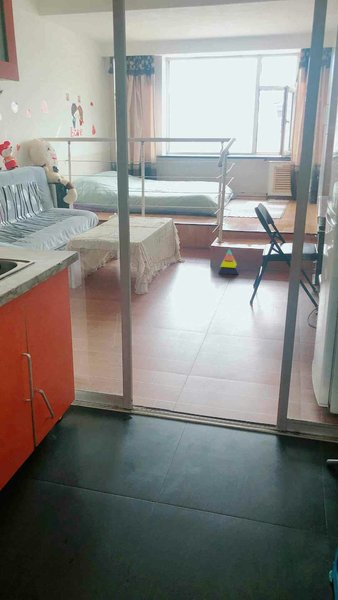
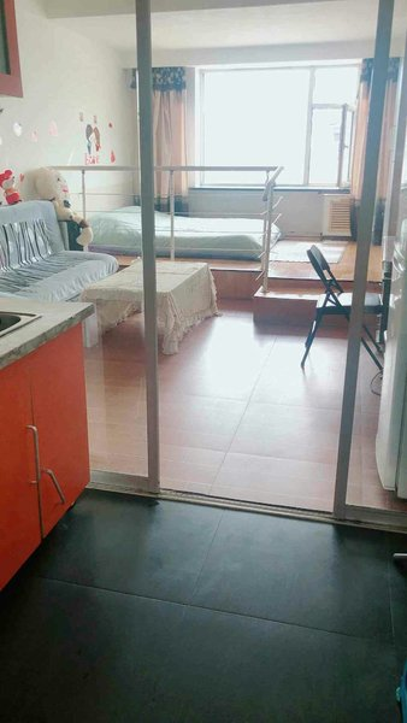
- stacking toy (228, 260)
